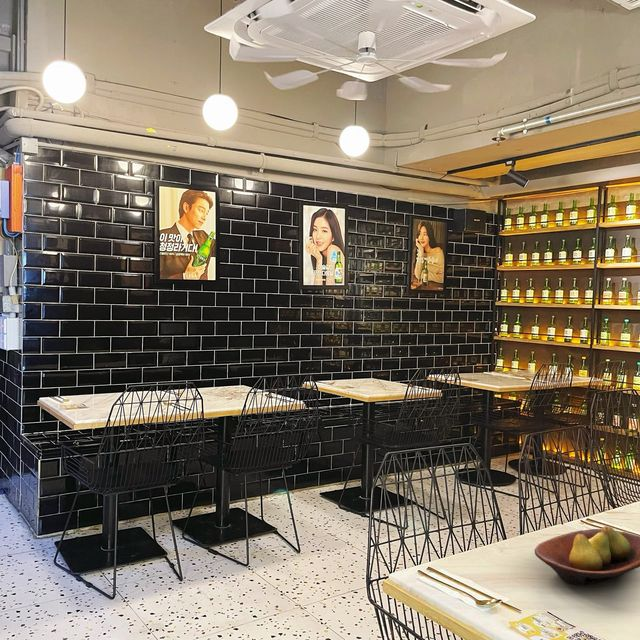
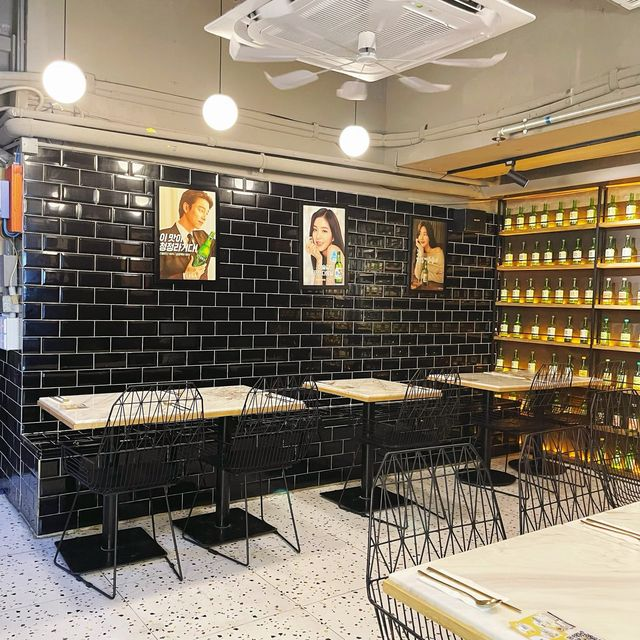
- fruit bowl (596, 550)
